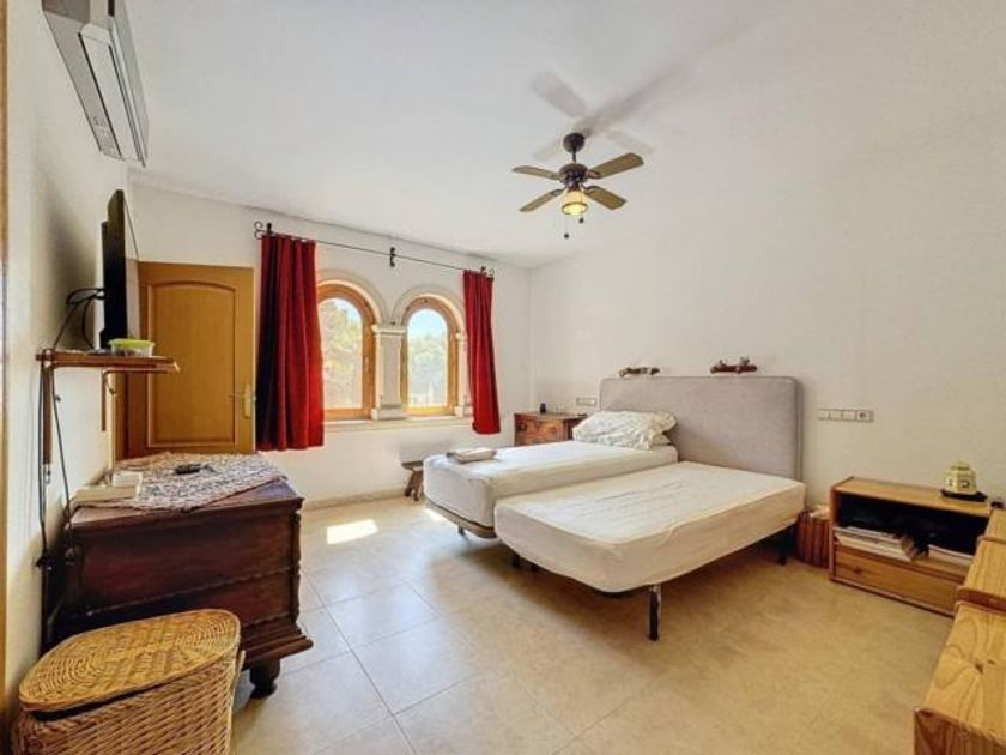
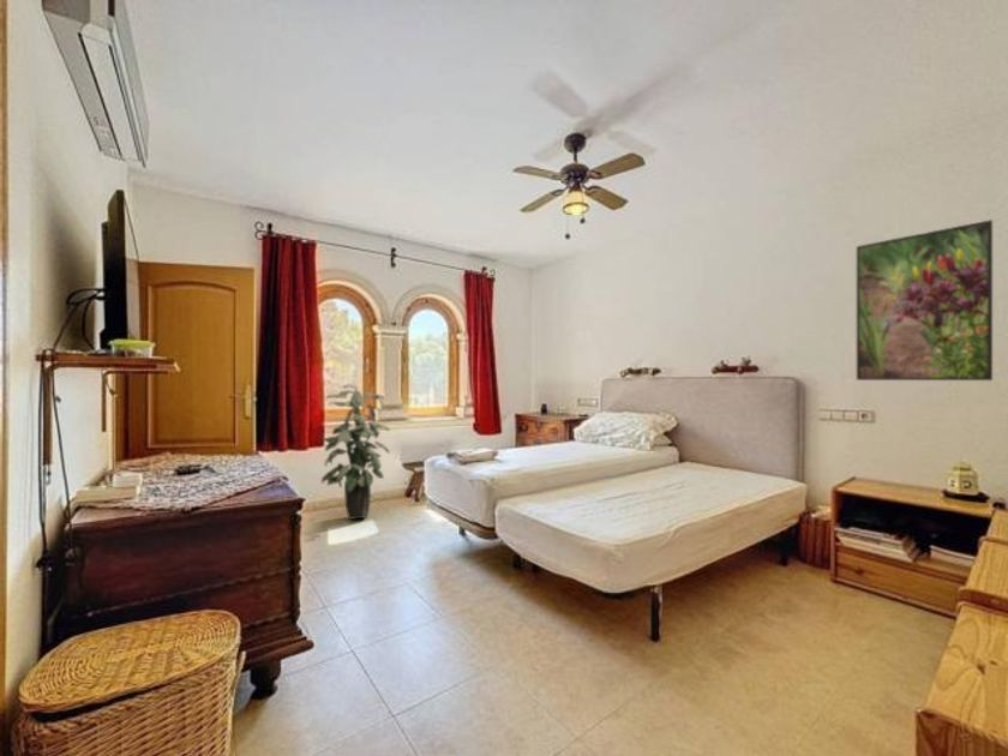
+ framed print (918, 307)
+ indoor plant (354, 450)
